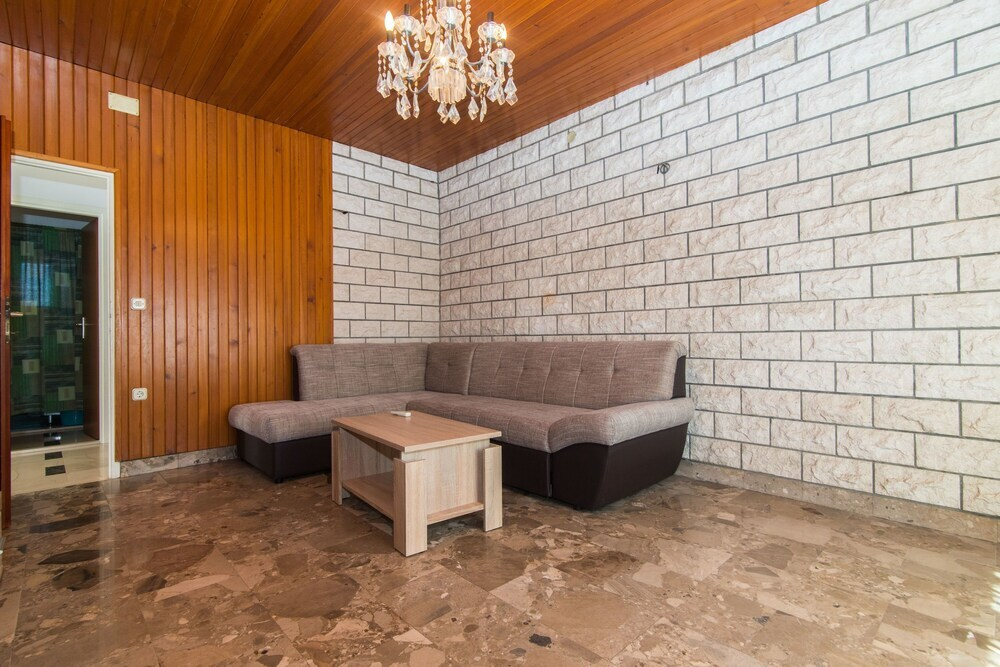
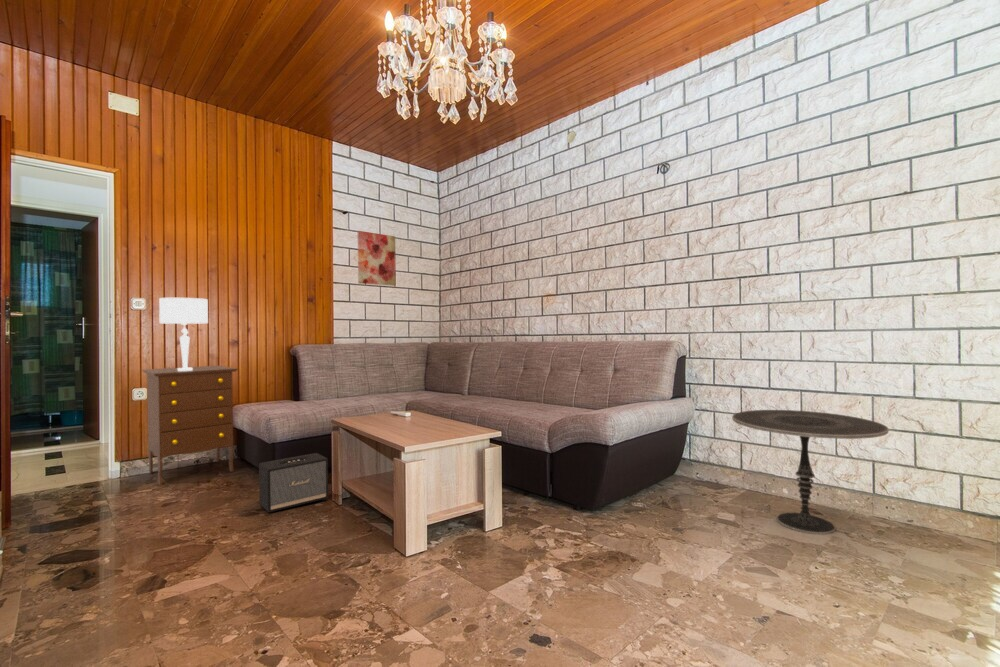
+ table lamp (184, 334)
+ speaker (294, 481)
+ dresser (190, 420)
+ side table (804, 472)
+ wall art (377, 259)
